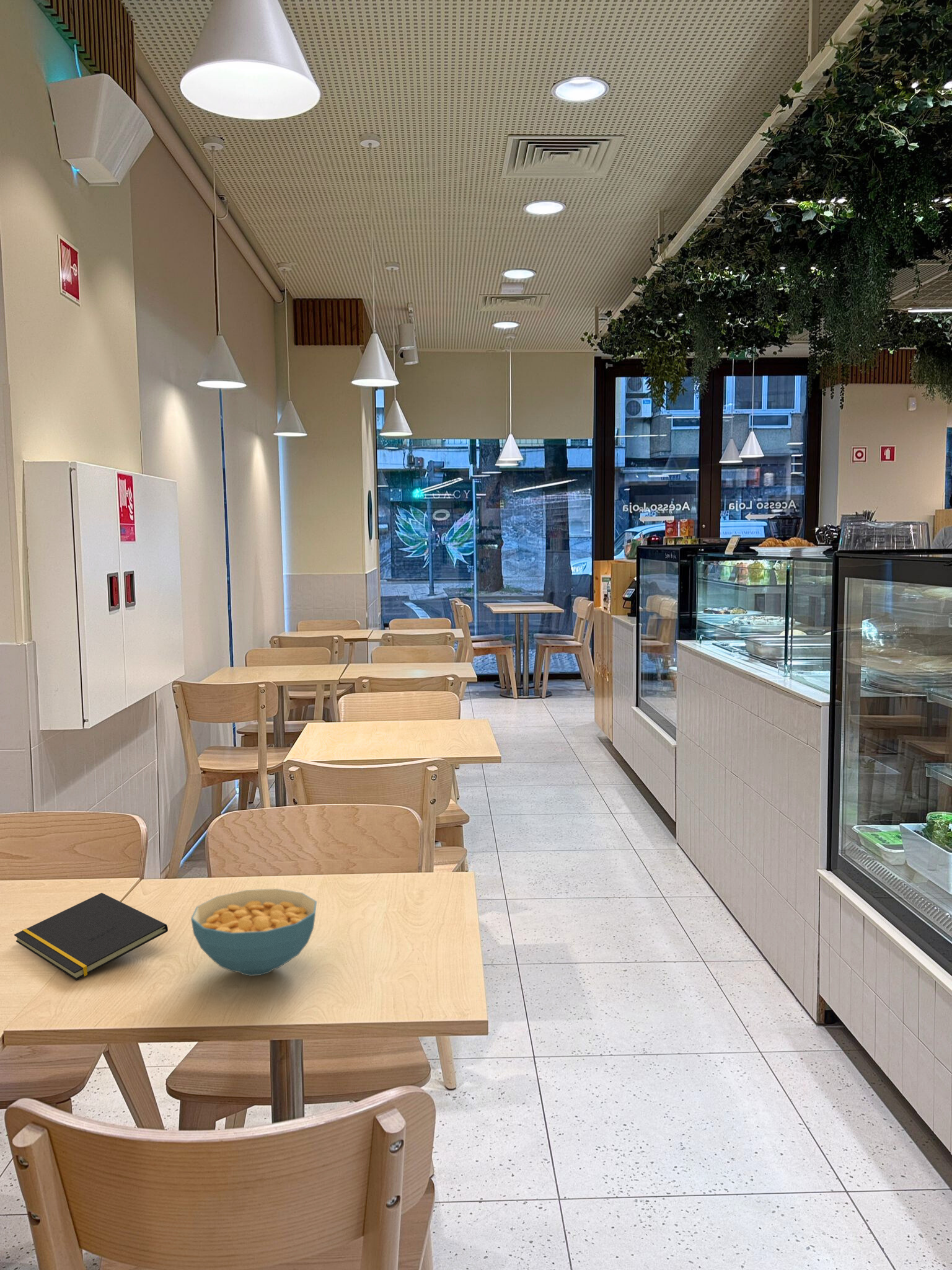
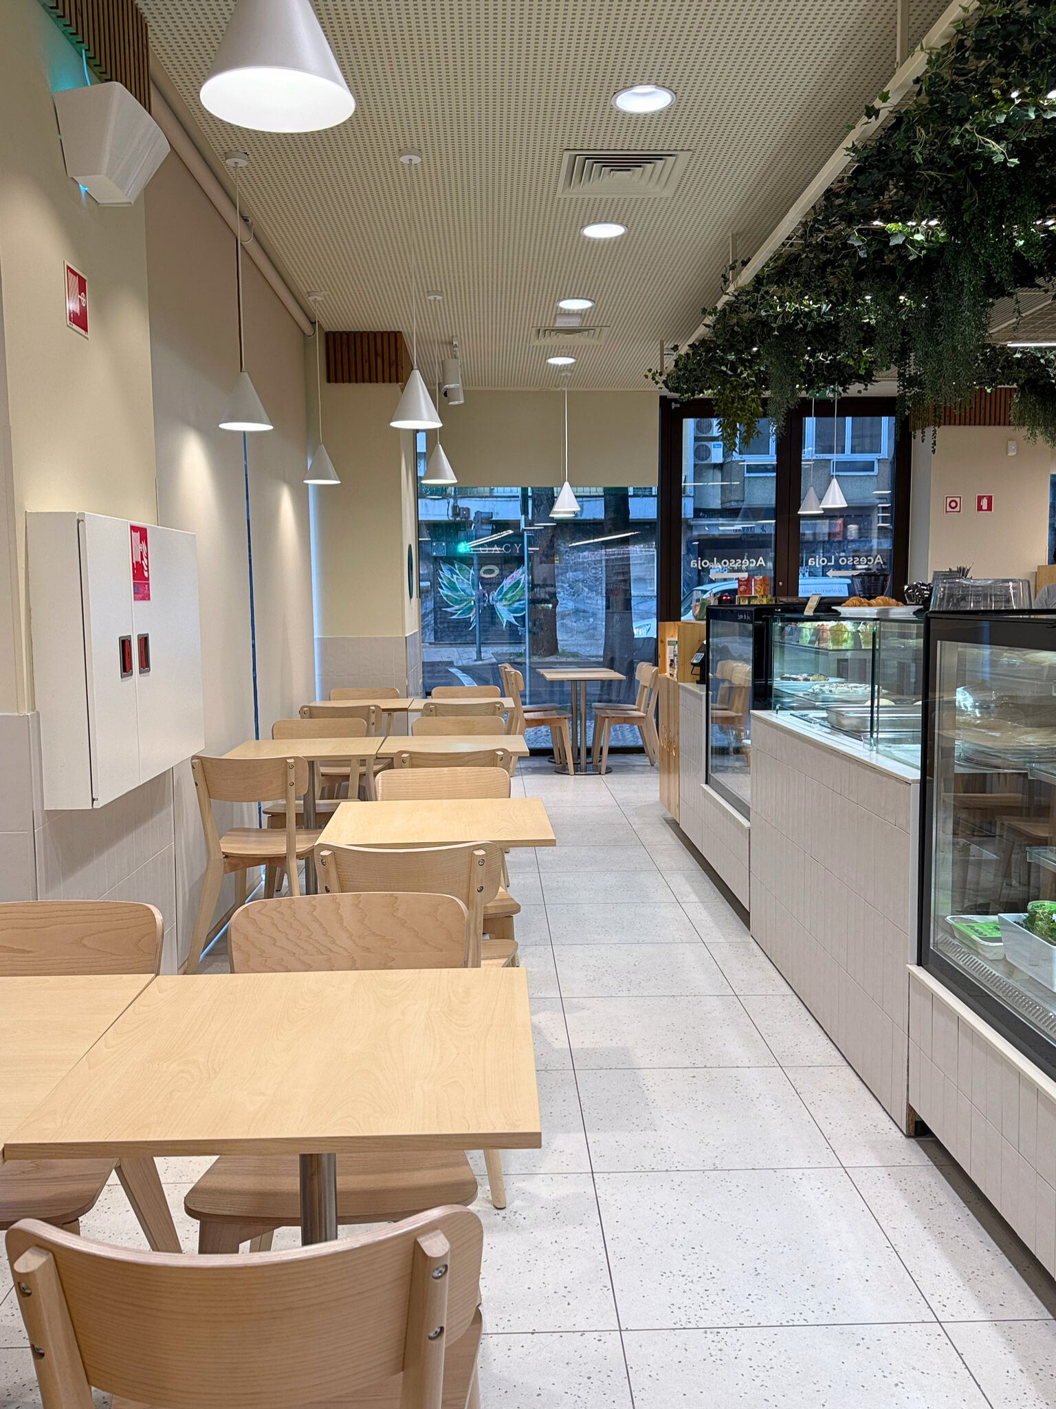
- notepad (90, 933)
- cereal bowl (256, 939)
